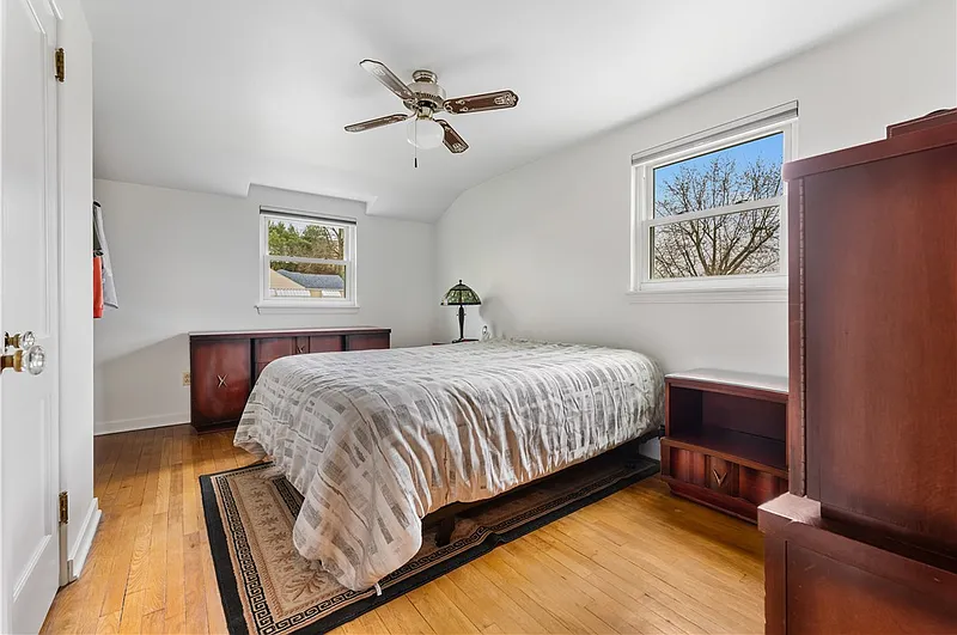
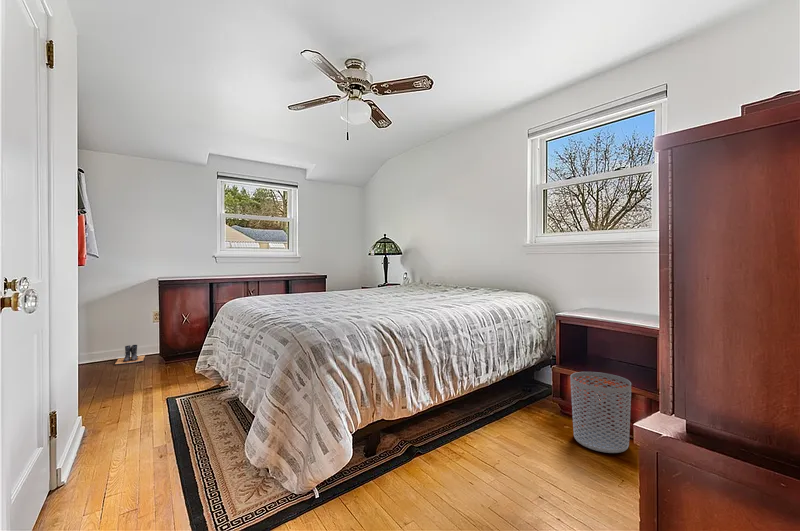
+ boots (129, 353)
+ waste bin (600, 410)
